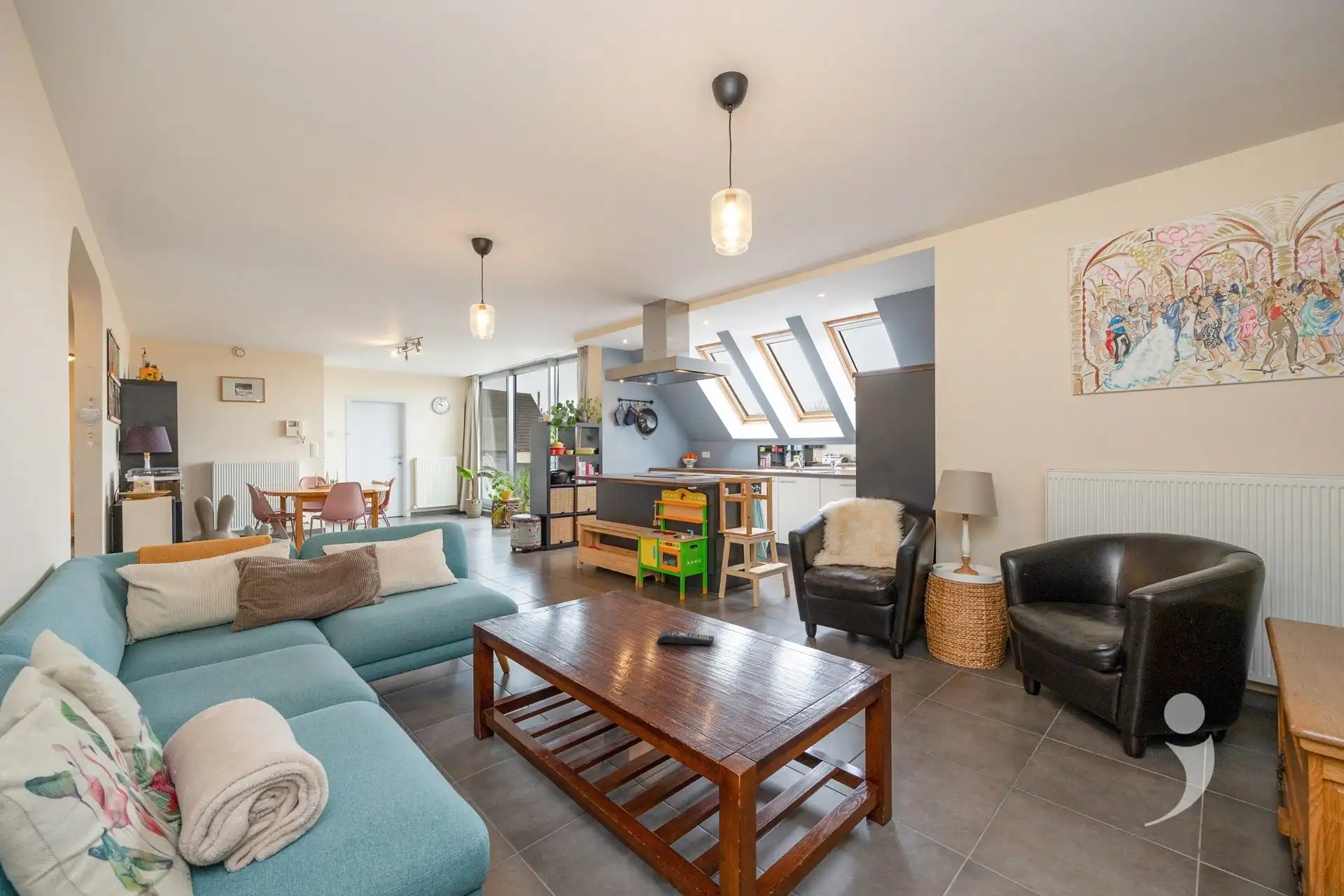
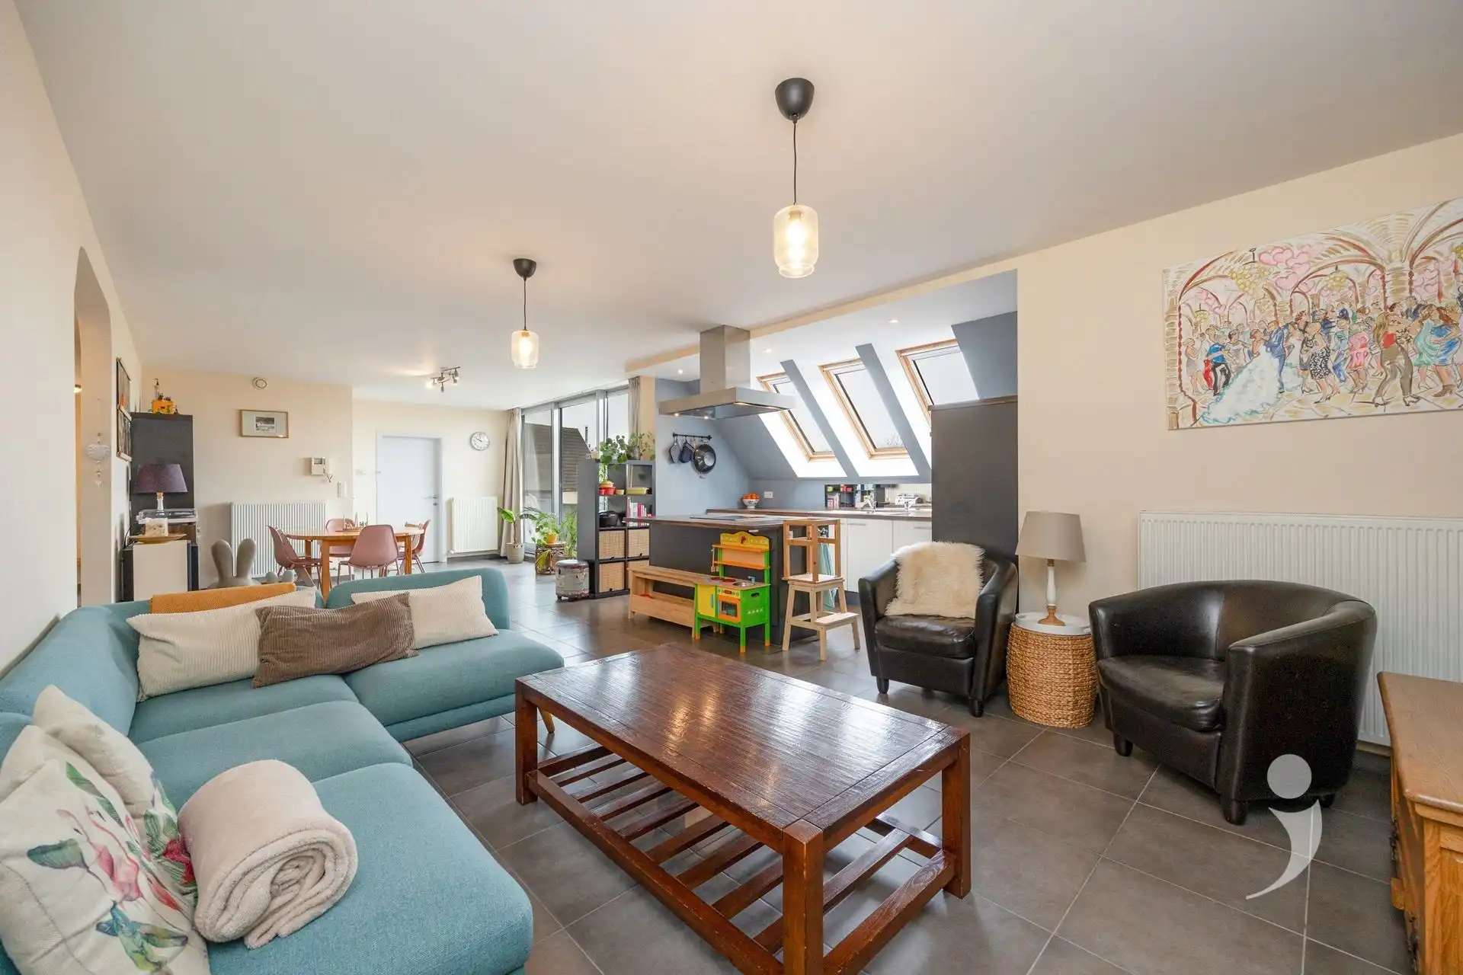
- remote control (685, 638)
